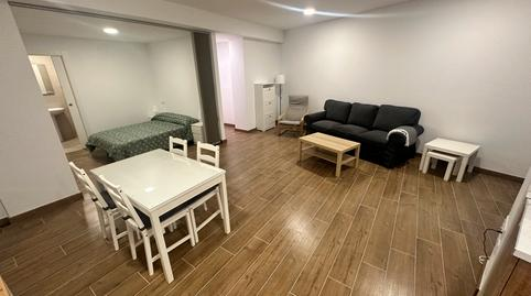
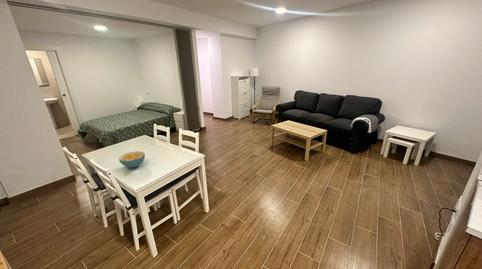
+ cereal bowl (133, 160)
